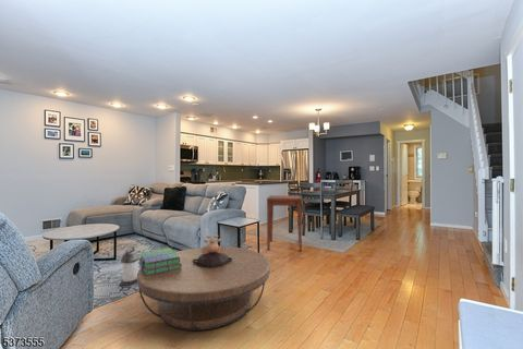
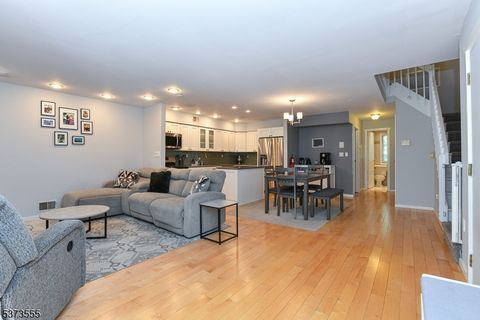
- stack of books (159, 260)
- decorative bowl (212, 248)
- coffee table (207, 284)
- side table (272, 218)
- lantern (130, 265)
